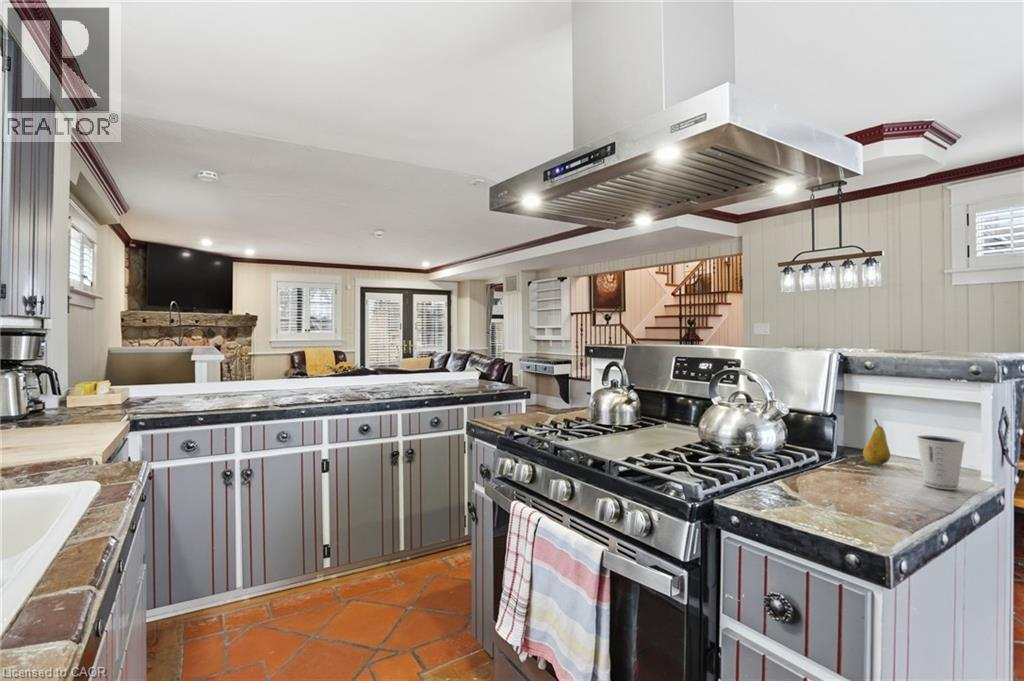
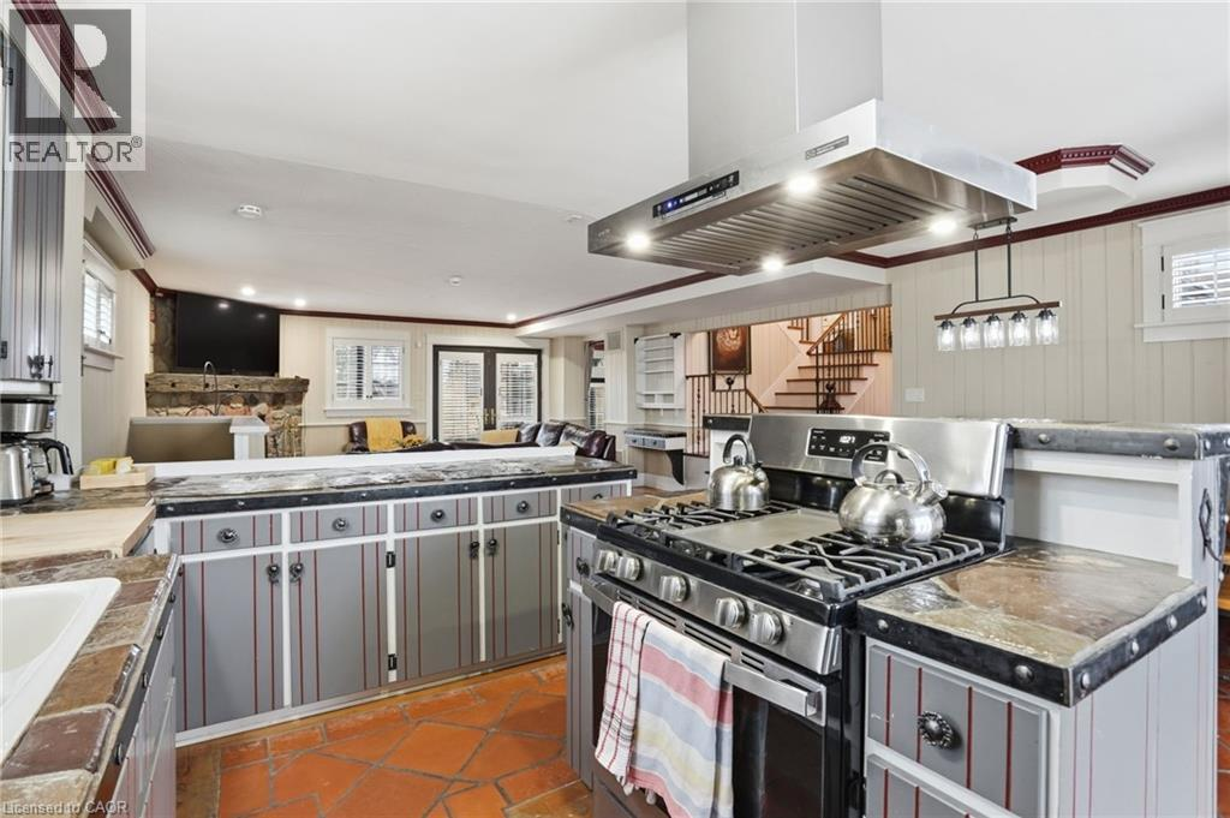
- dixie cup (940, 462)
- fruit (876, 441)
